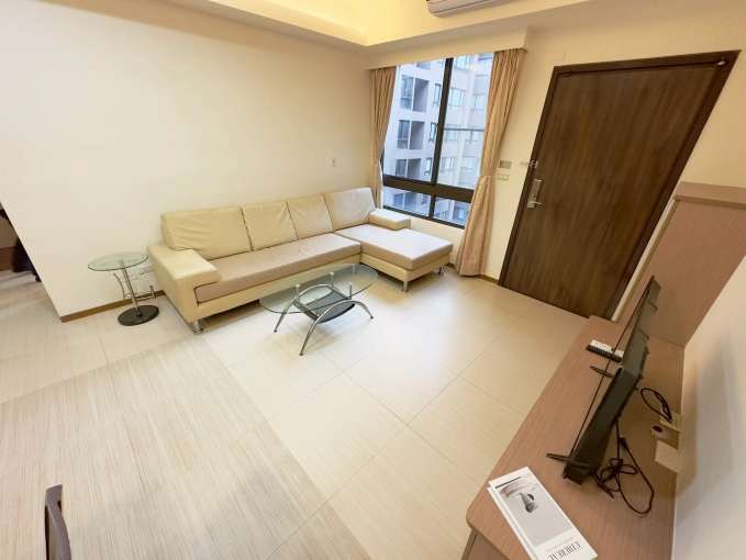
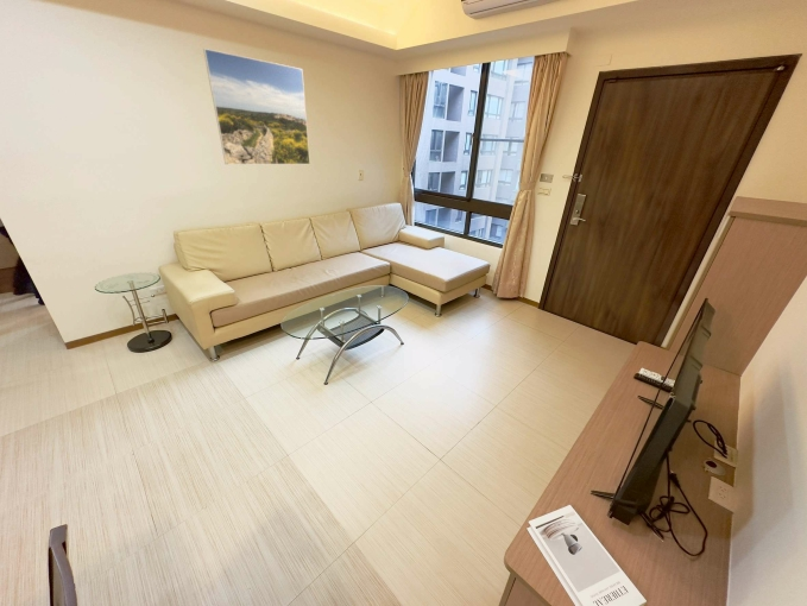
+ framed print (264, 115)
